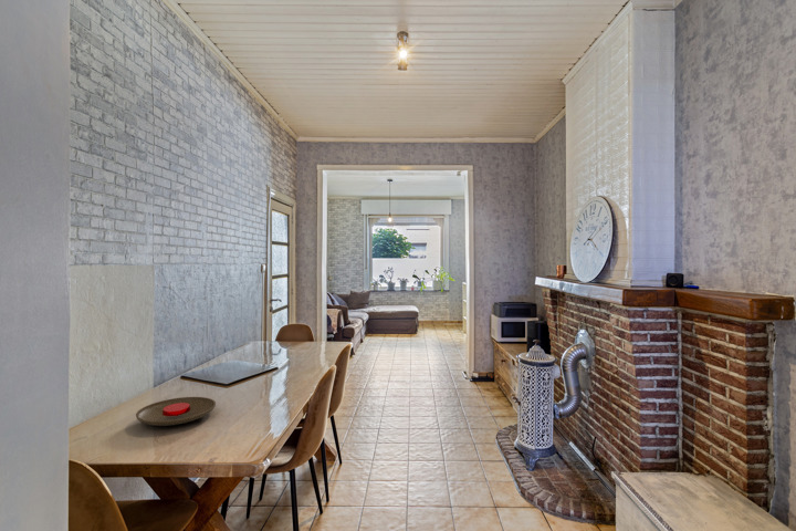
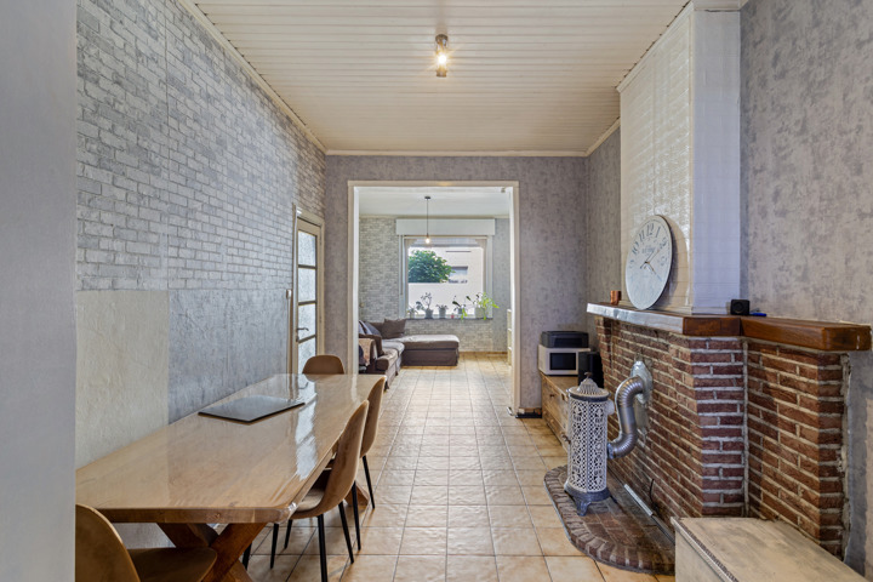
- plate (177, 412)
